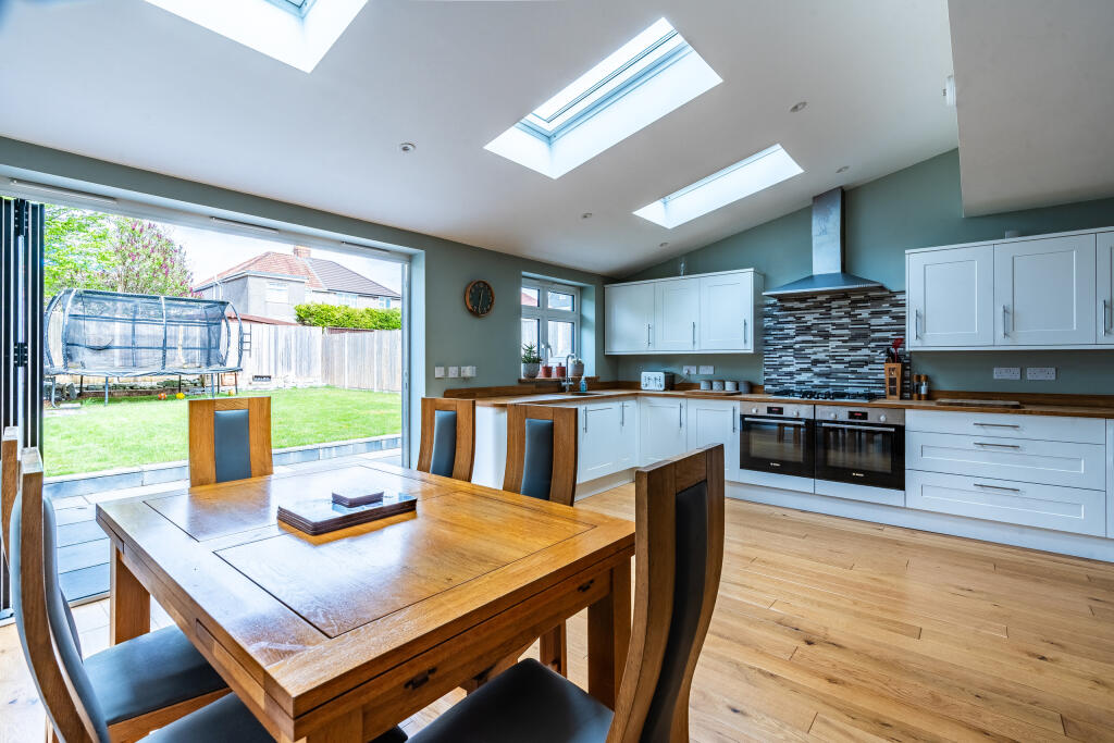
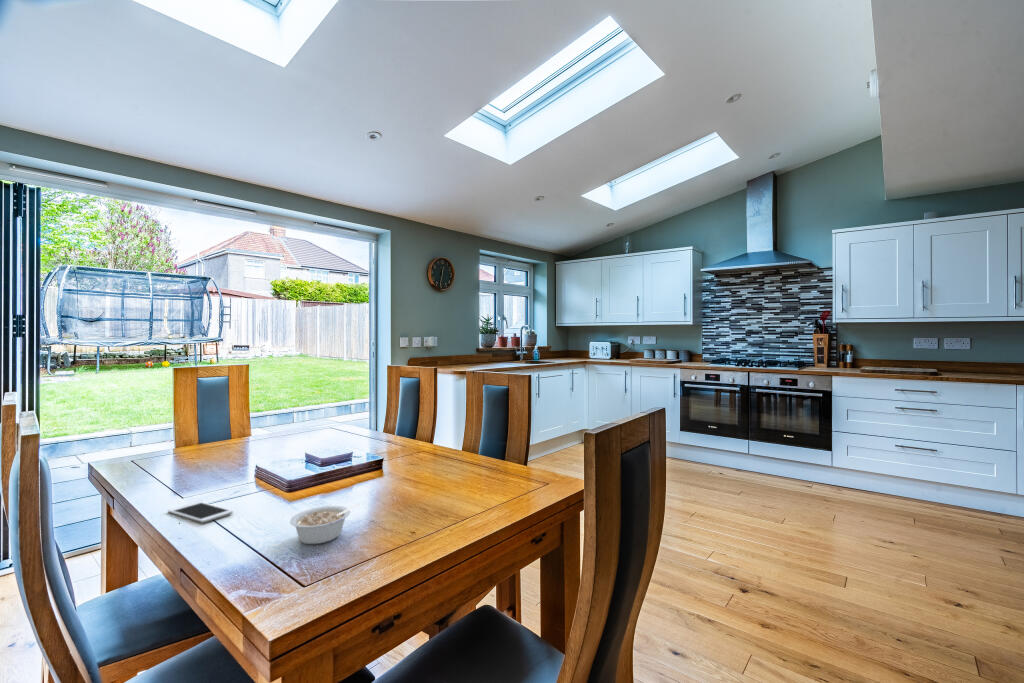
+ cell phone (200, 511)
+ legume (322, 522)
